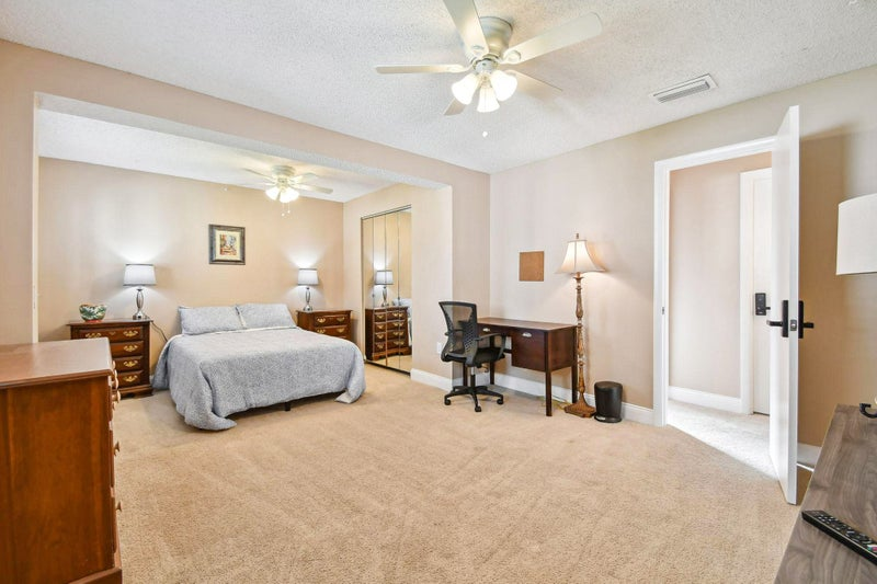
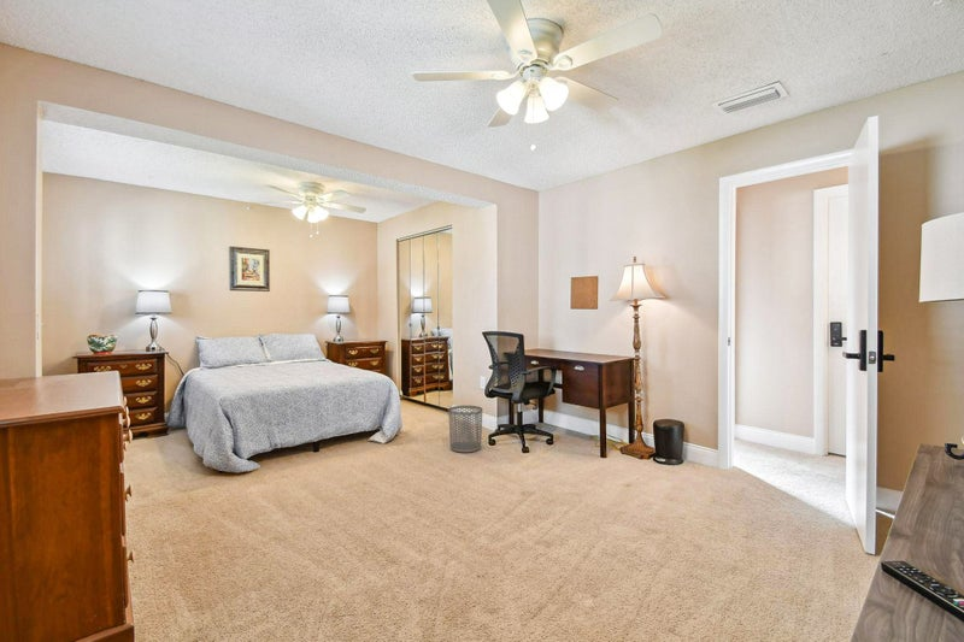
+ waste bin (465, 428)
